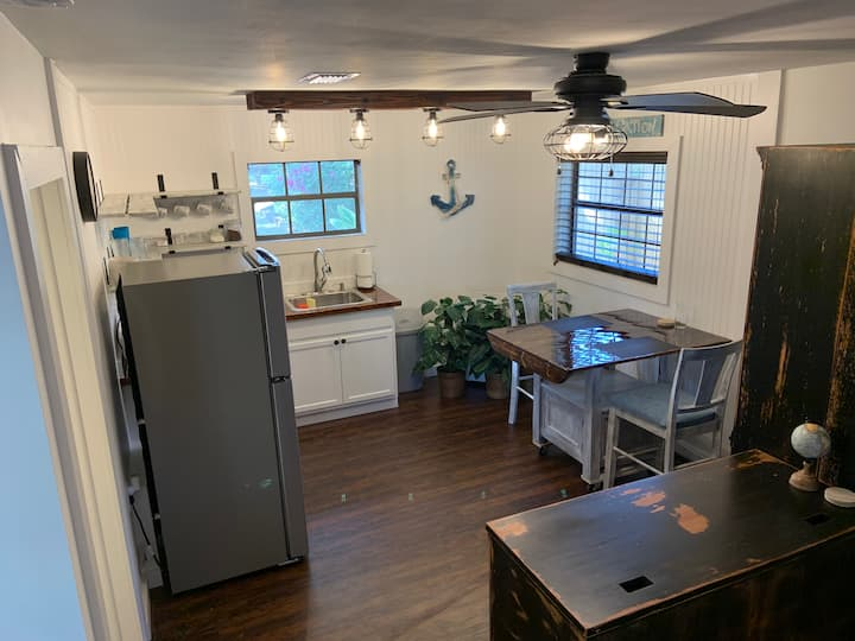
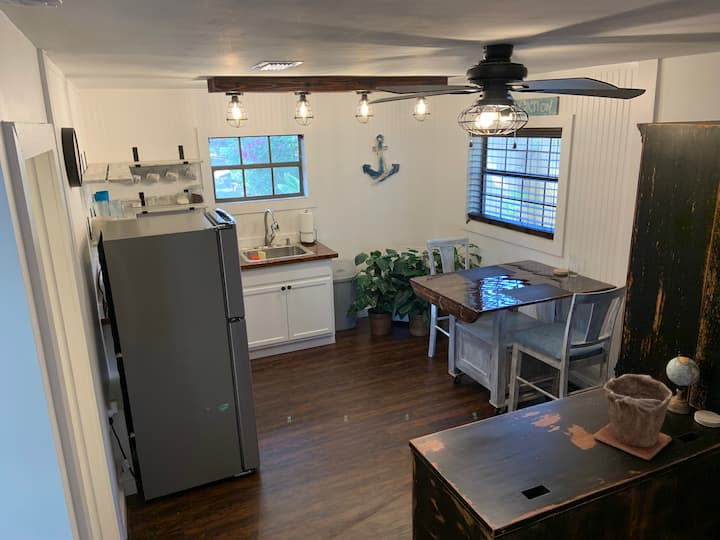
+ plant pot (634, 411)
